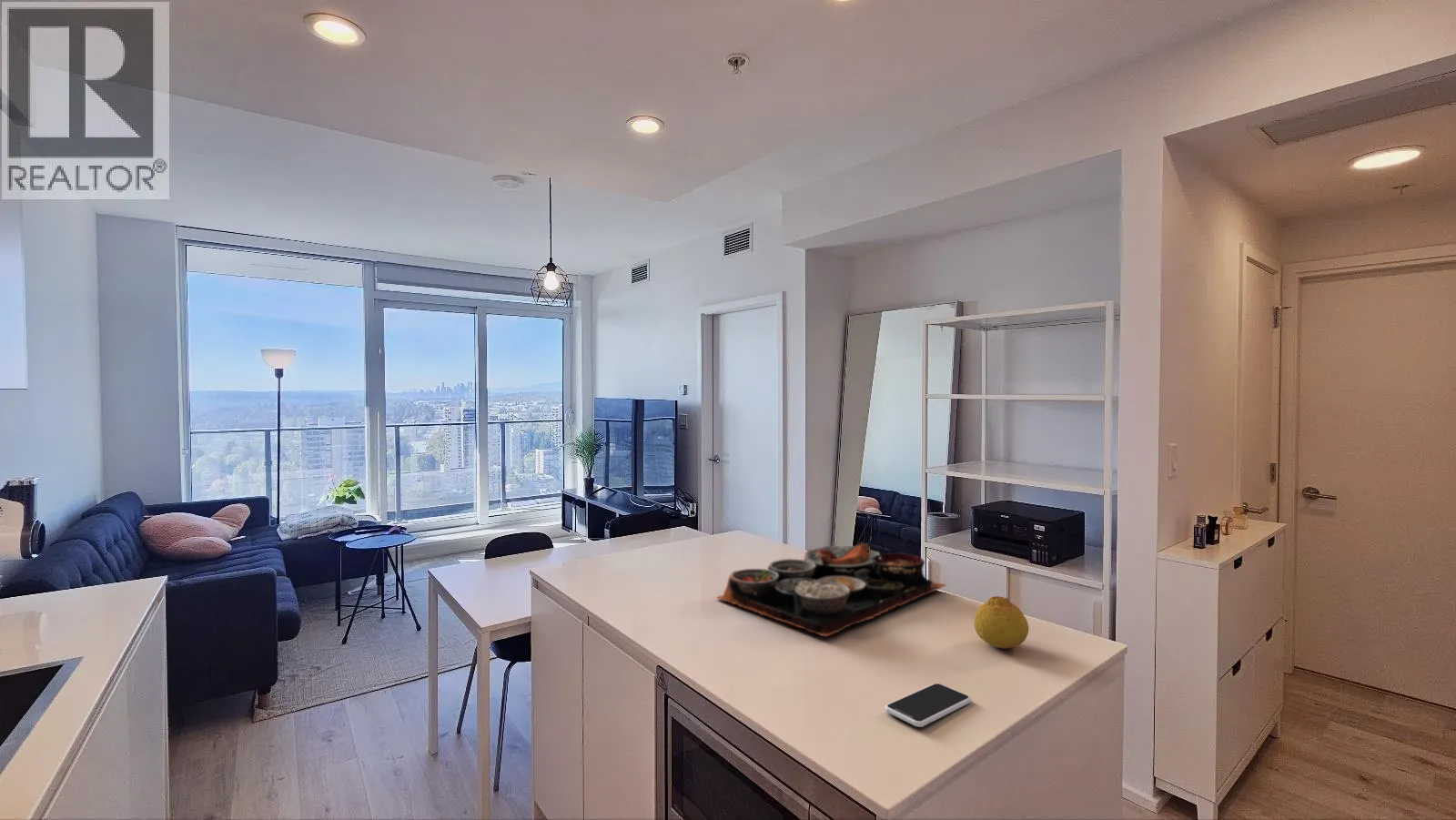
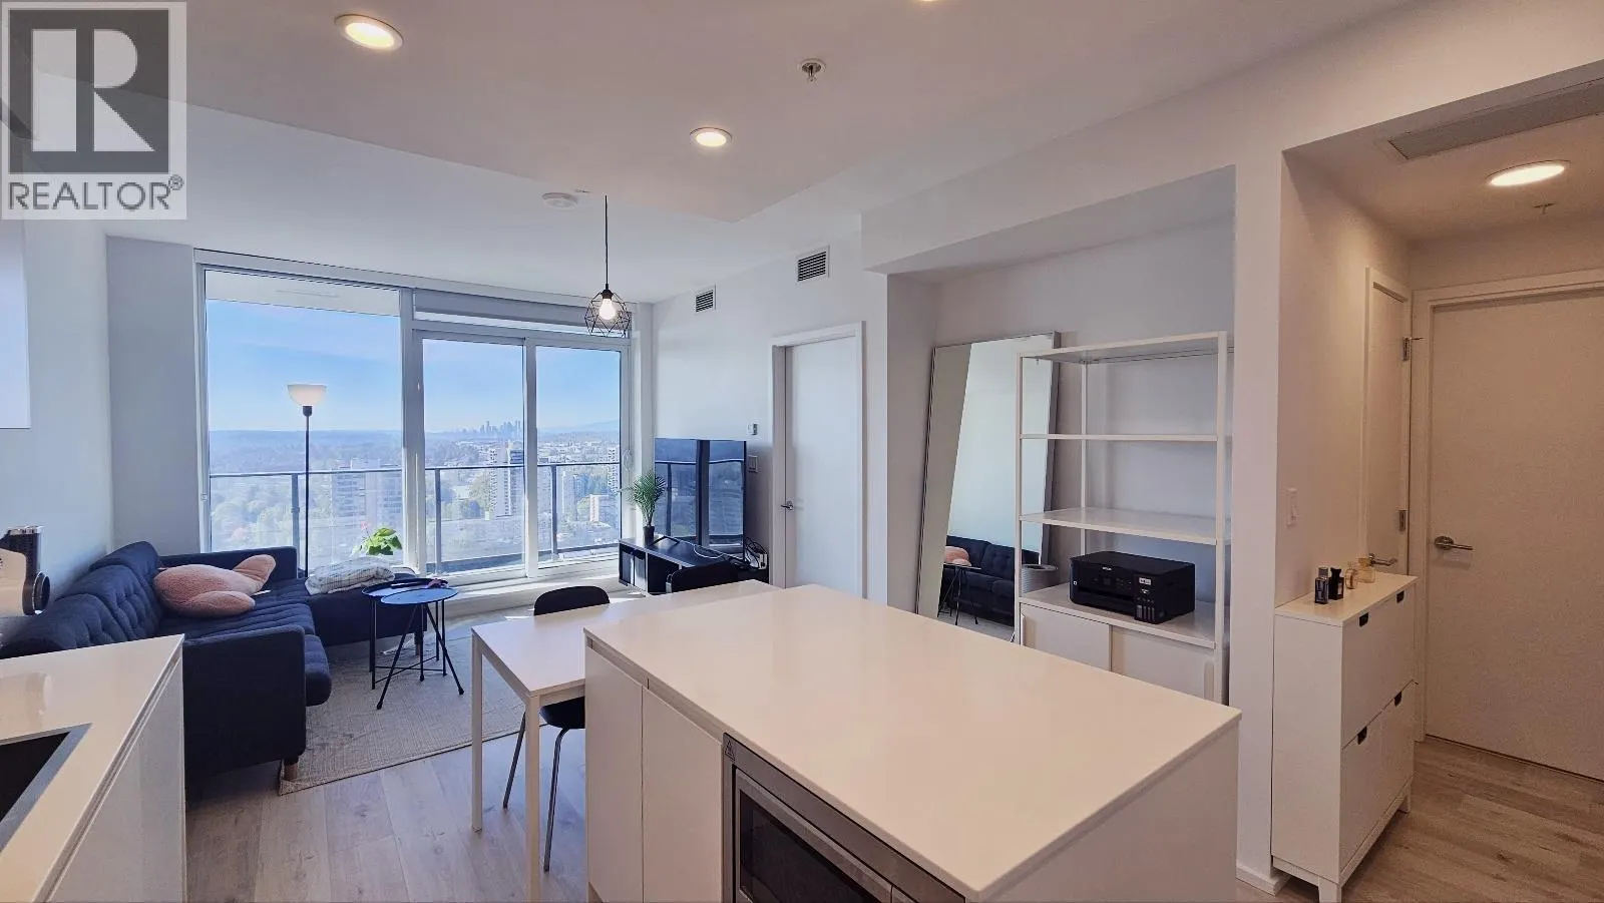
- smartphone (928, 704)
- fruit (1000, 621)
- food tray (832, 577)
